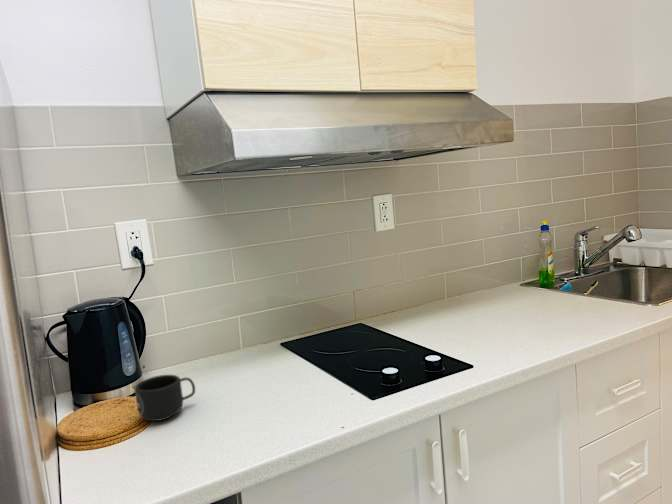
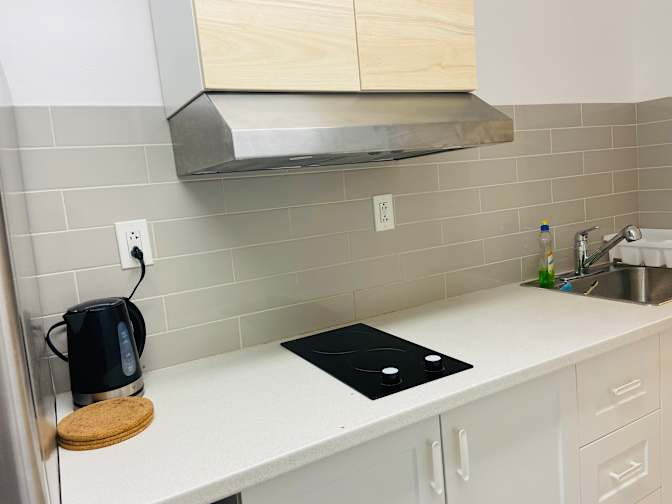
- mug (167, 396)
